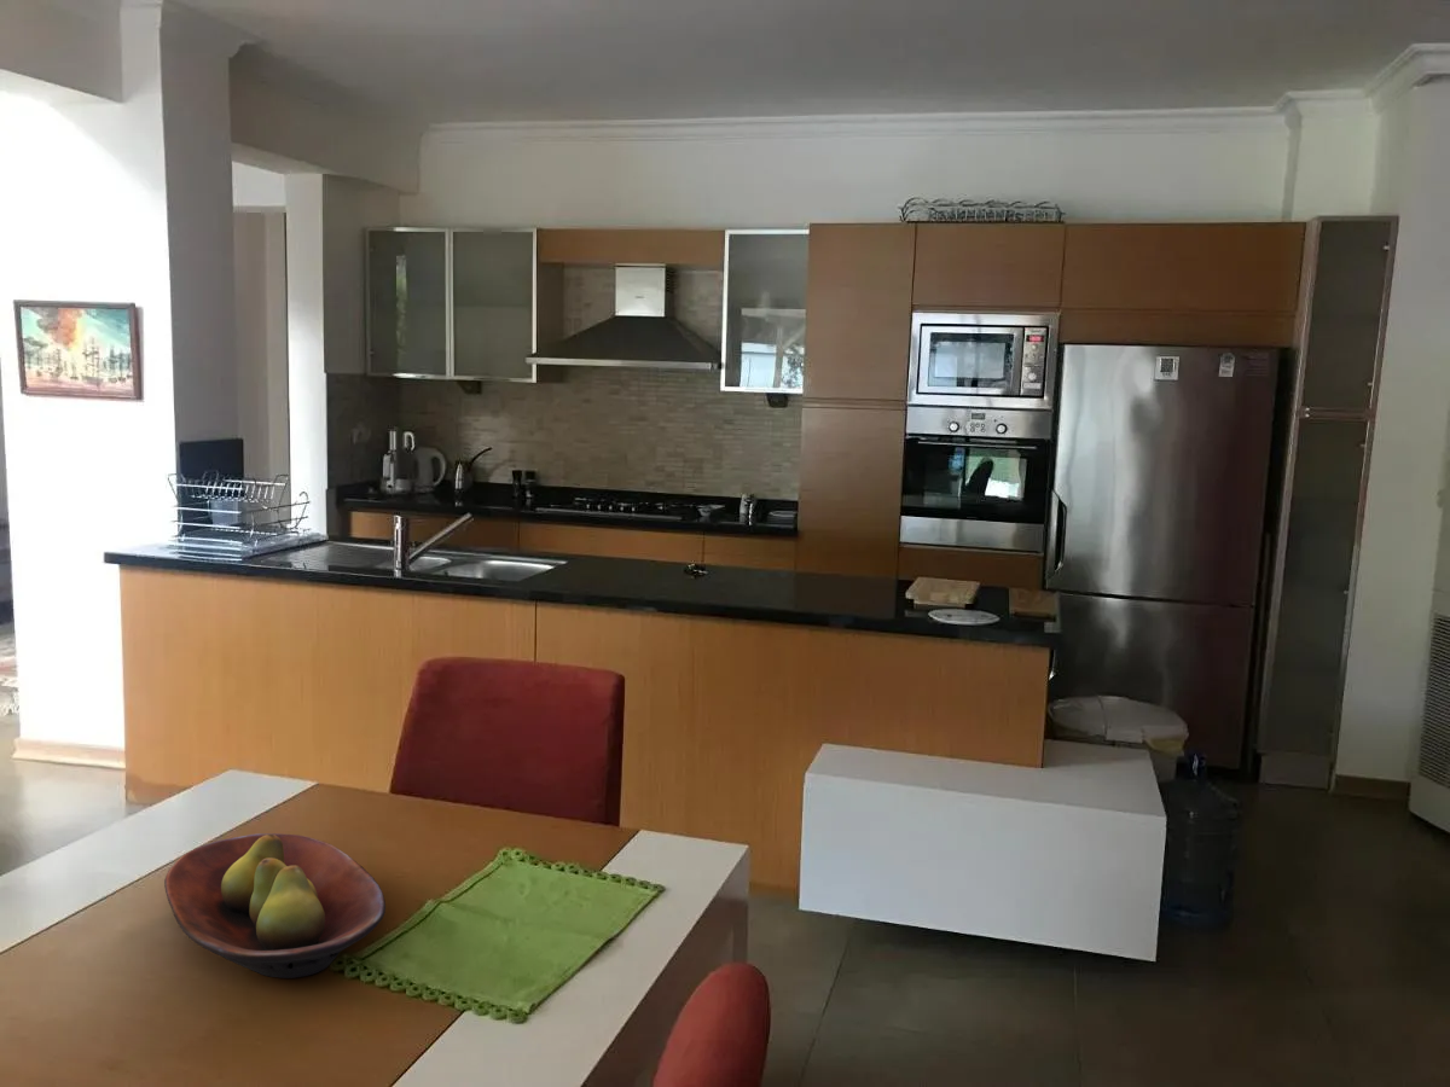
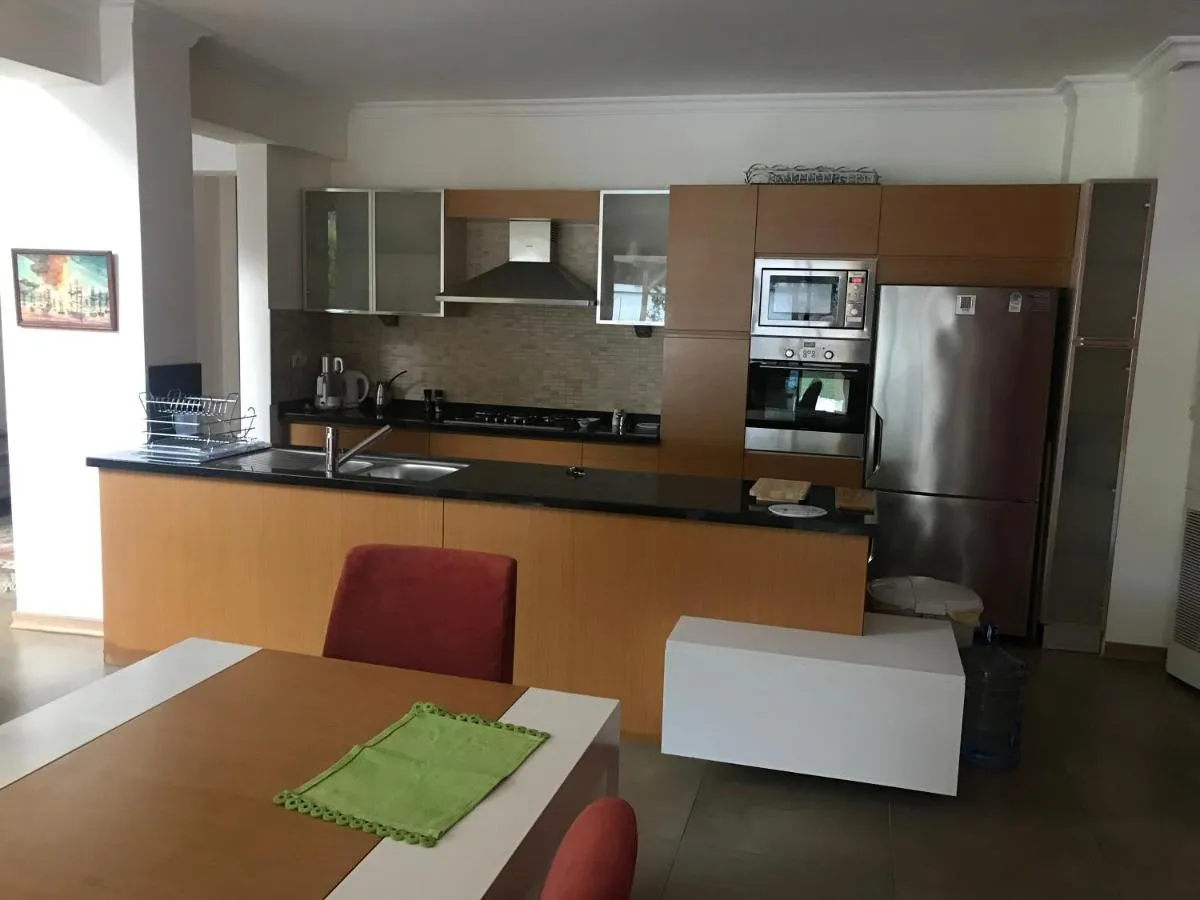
- fruit bowl (273, 891)
